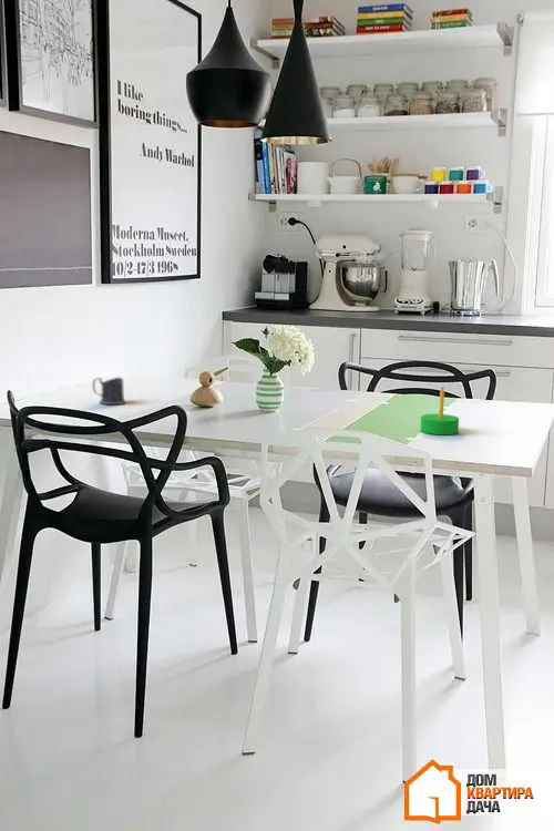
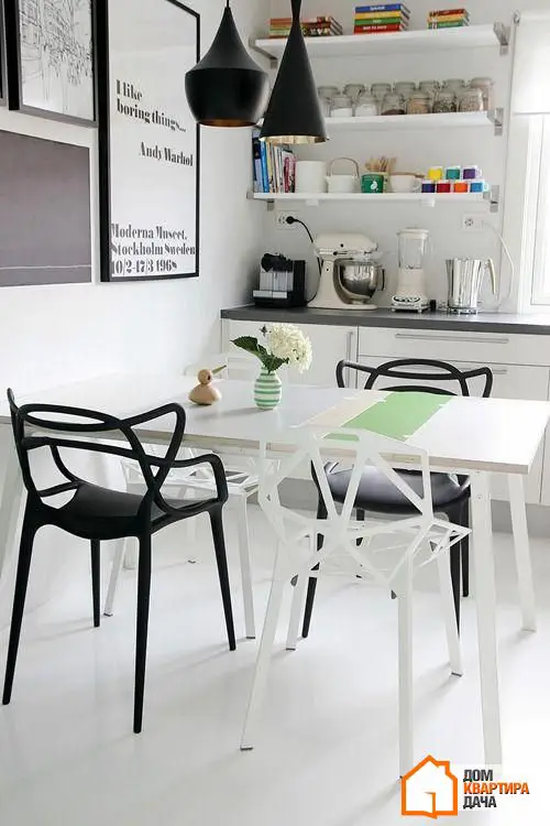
- candle (440, 408)
- mug (107, 389)
